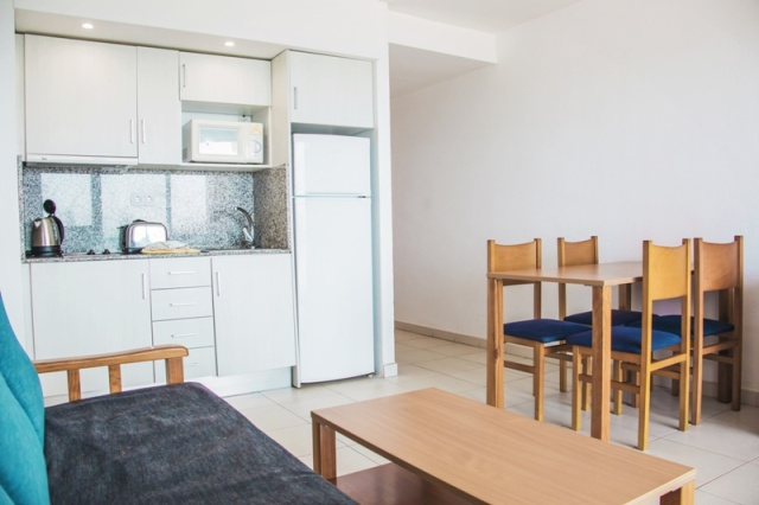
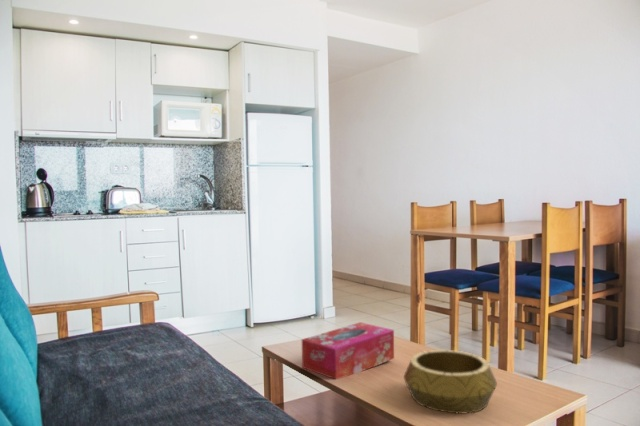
+ decorative bowl (449, 379)
+ tissue box (349, 349)
